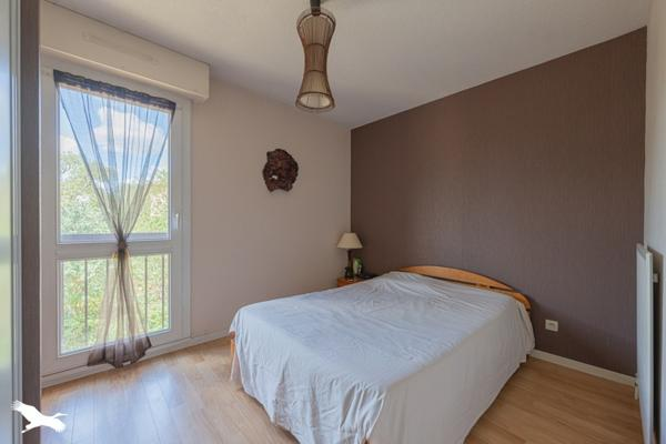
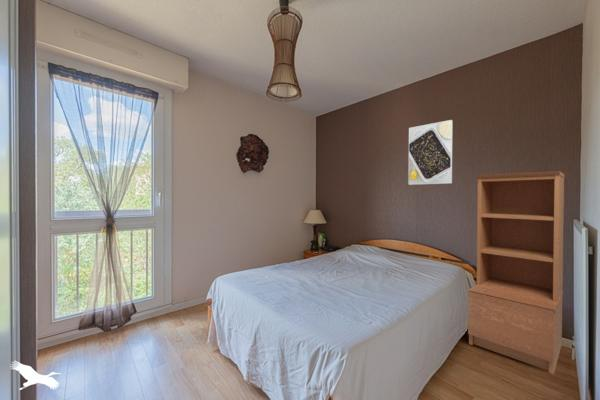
+ bookshelf (515, 259)
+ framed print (429, 154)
